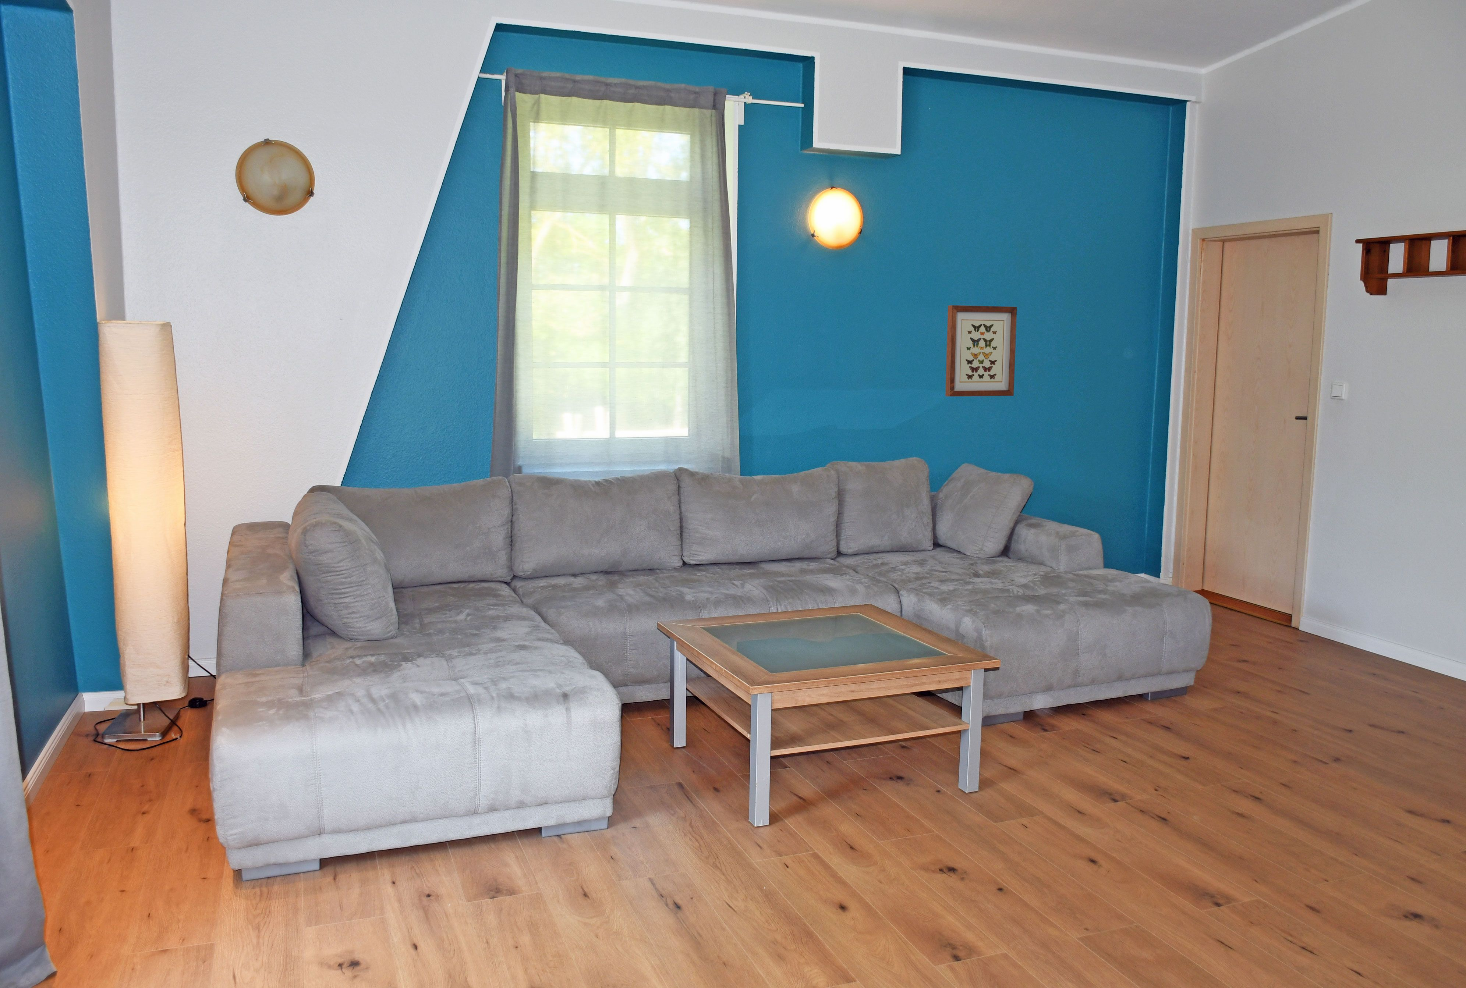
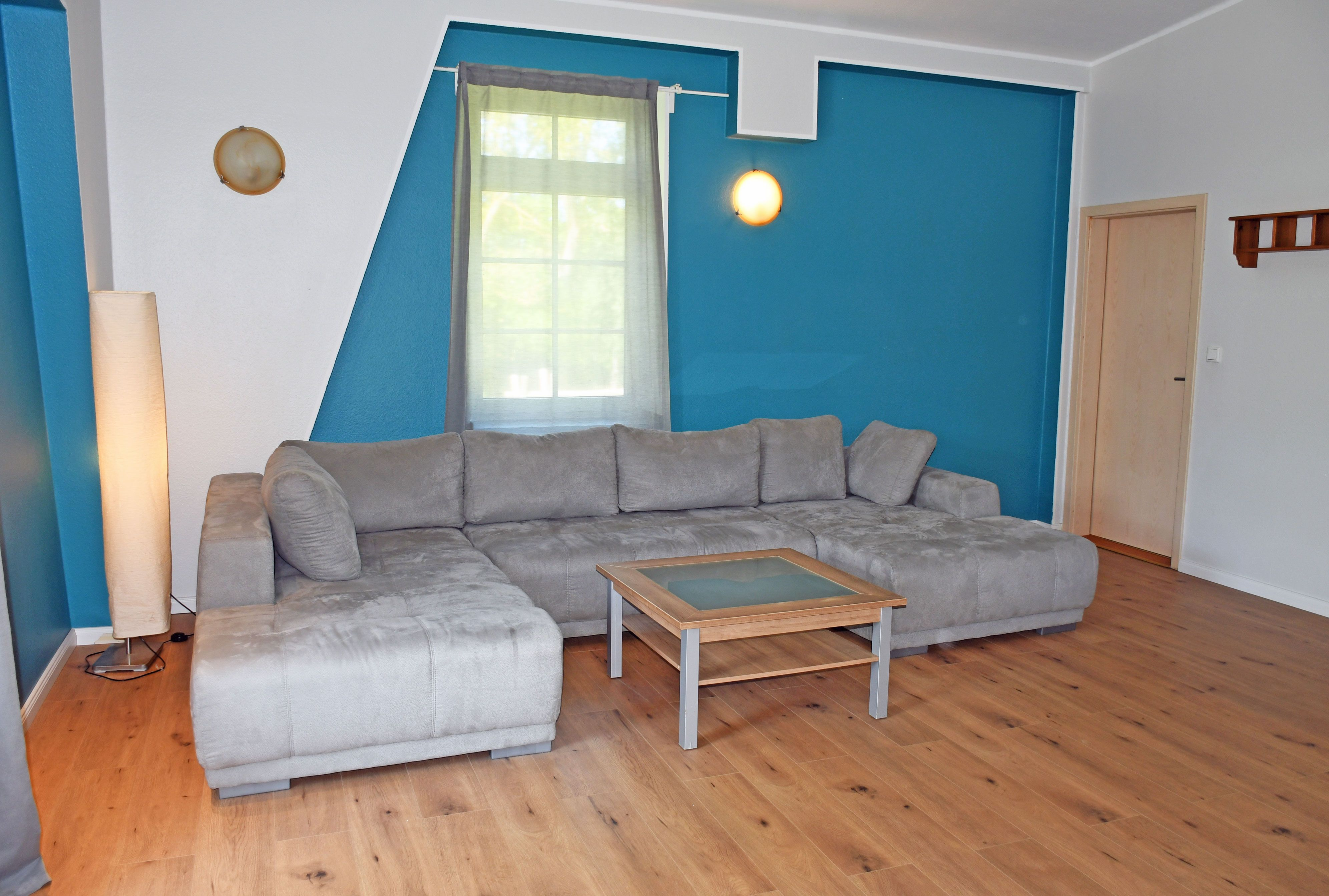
- wall art (981, 352)
